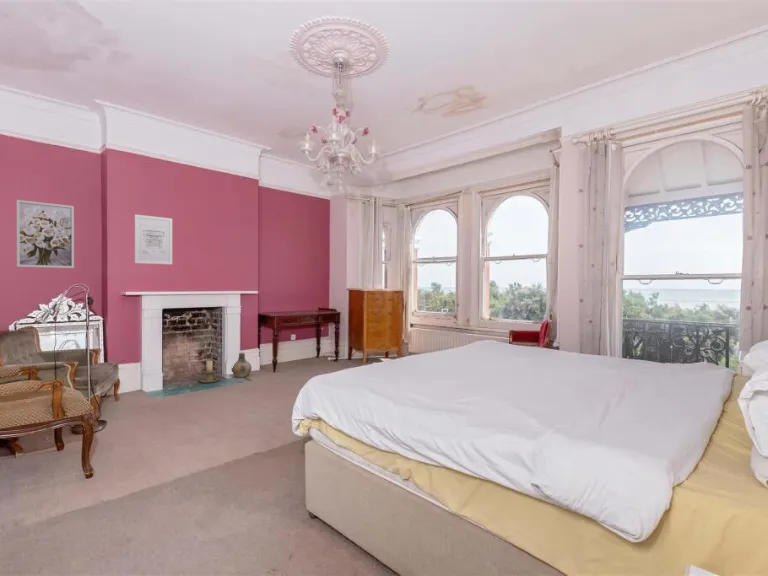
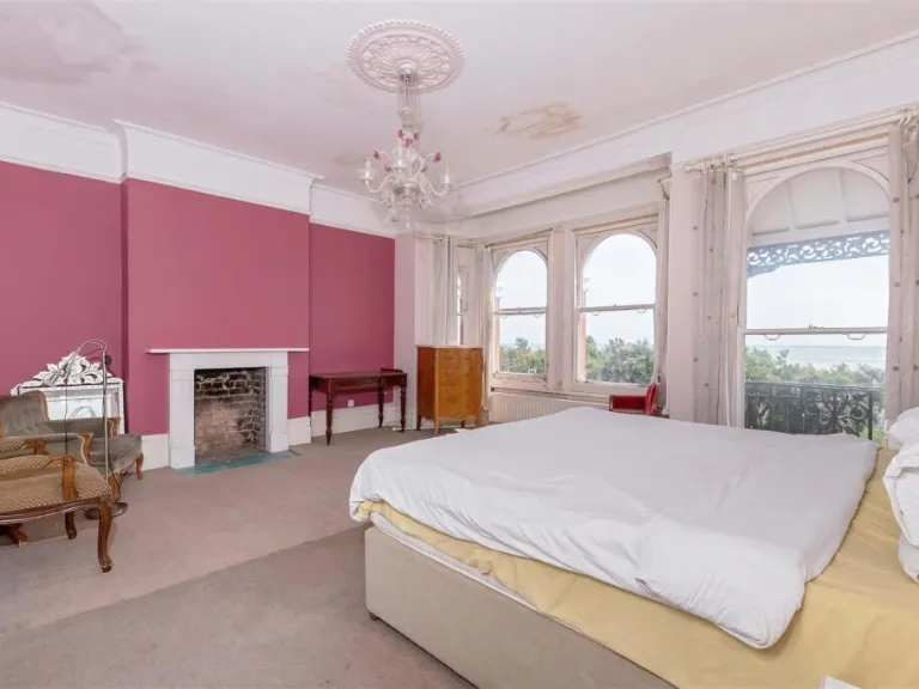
- wall art (154, 240)
- candle holder (209, 370)
- ceramic jug (241, 364)
- wall art (46, 235)
